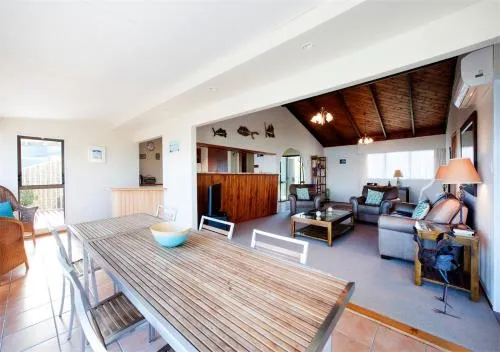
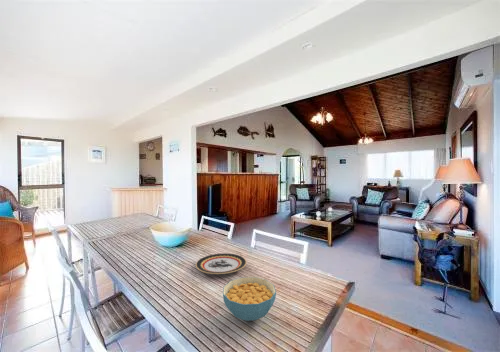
+ cereal bowl (249, 302)
+ plate (221, 264)
